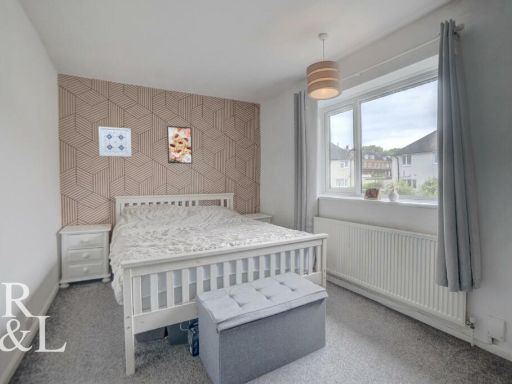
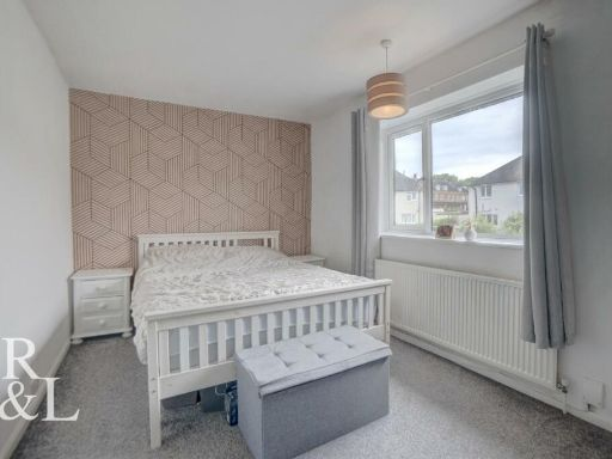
- wall art (115, 142)
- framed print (179, 145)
